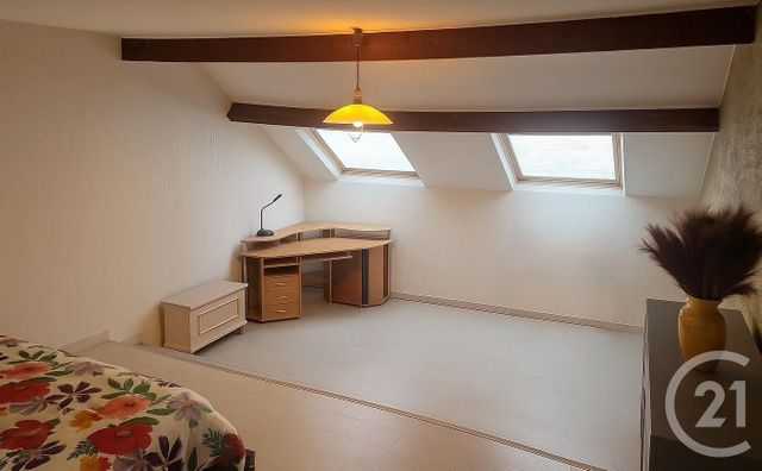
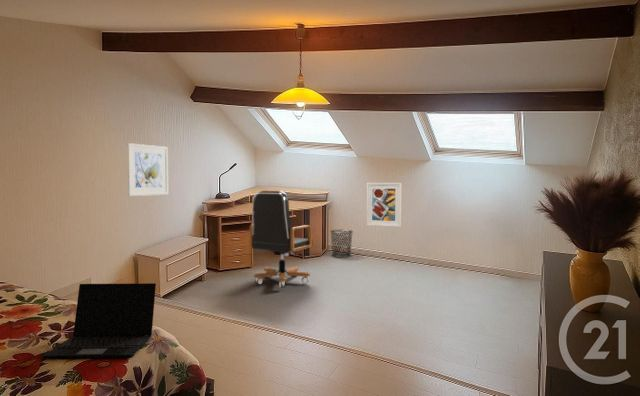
+ office chair (283, 236)
+ waste bin (341, 243)
+ laptop (104, 317)
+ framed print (148, 170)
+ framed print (383, 204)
